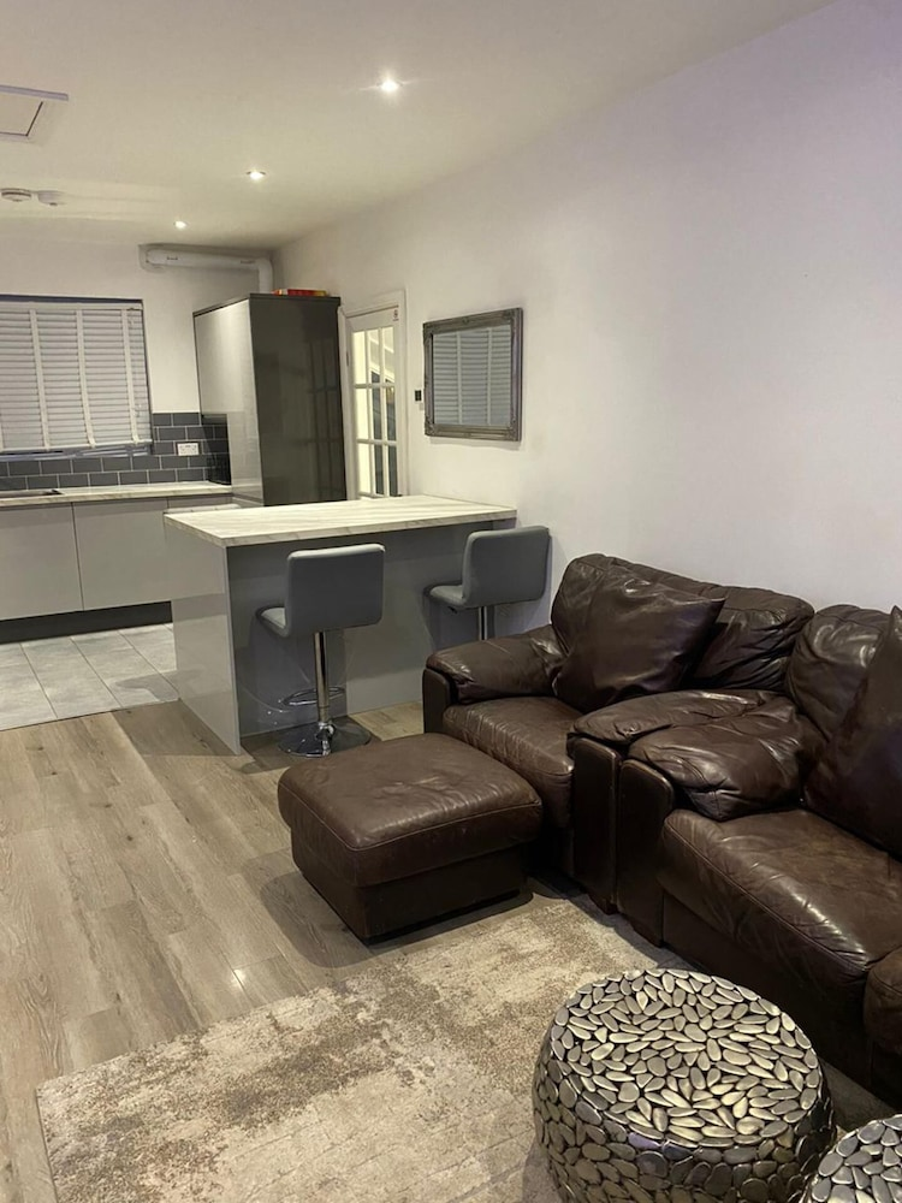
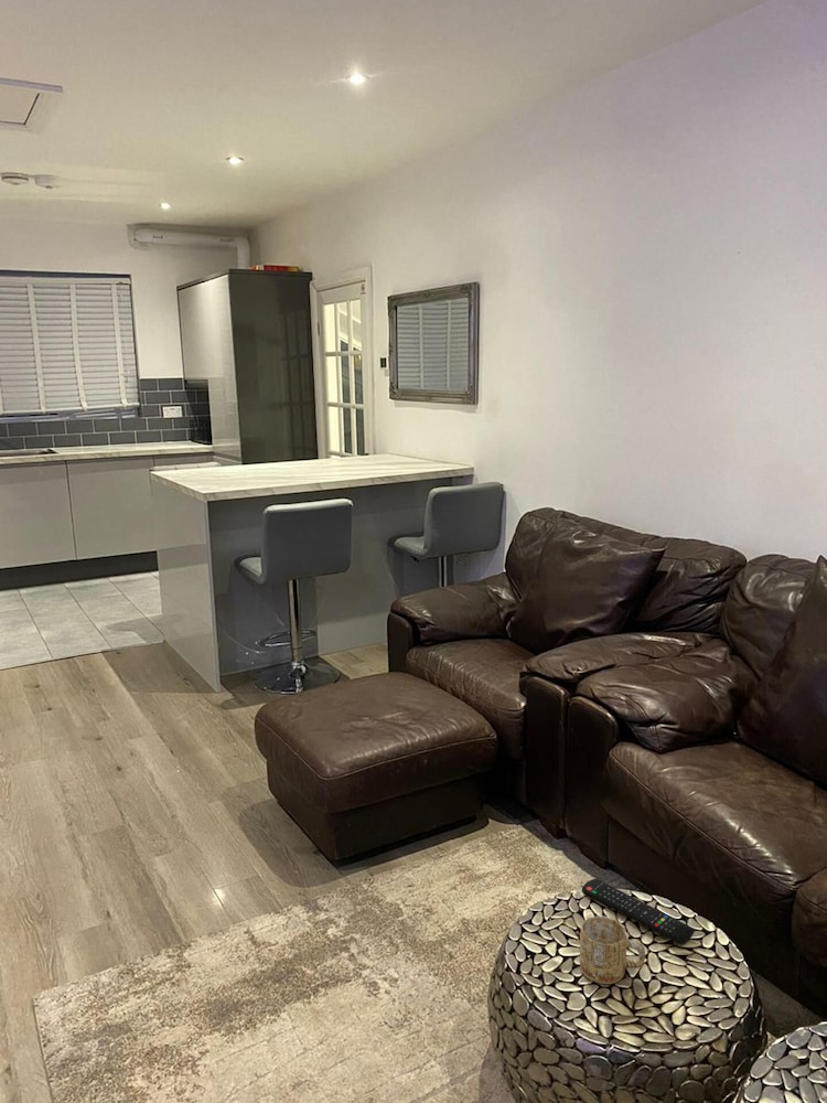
+ remote control (634, 910)
+ mug (612, 950)
